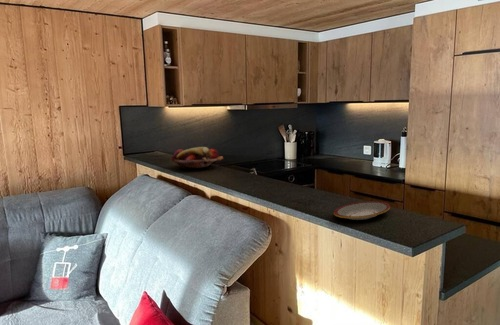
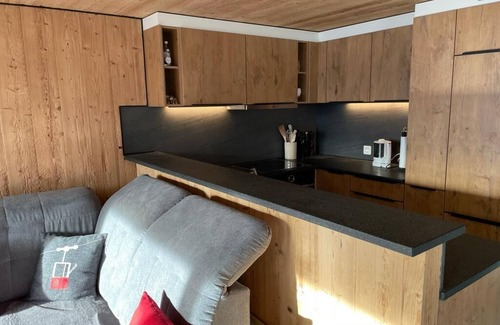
- fruit basket (198, 157)
- plate (362, 211)
